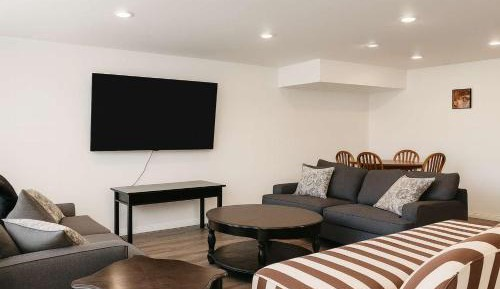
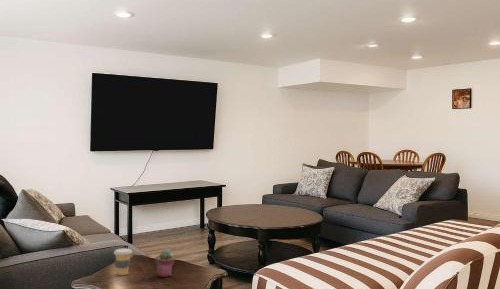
+ potted succulent (164, 262)
+ coffee cup (122, 261)
